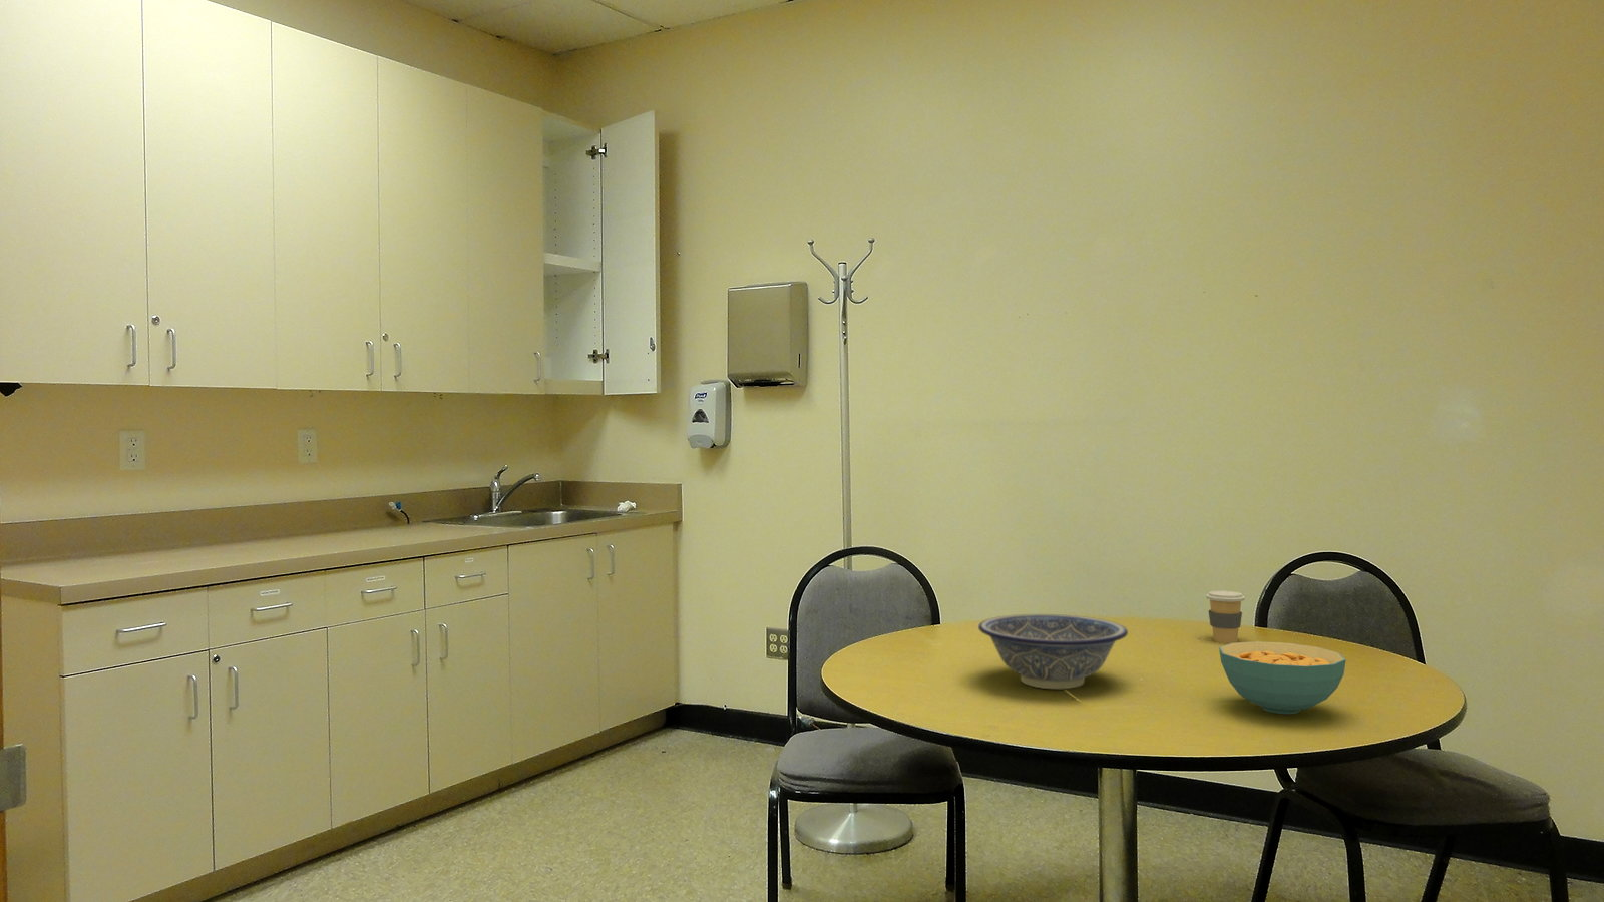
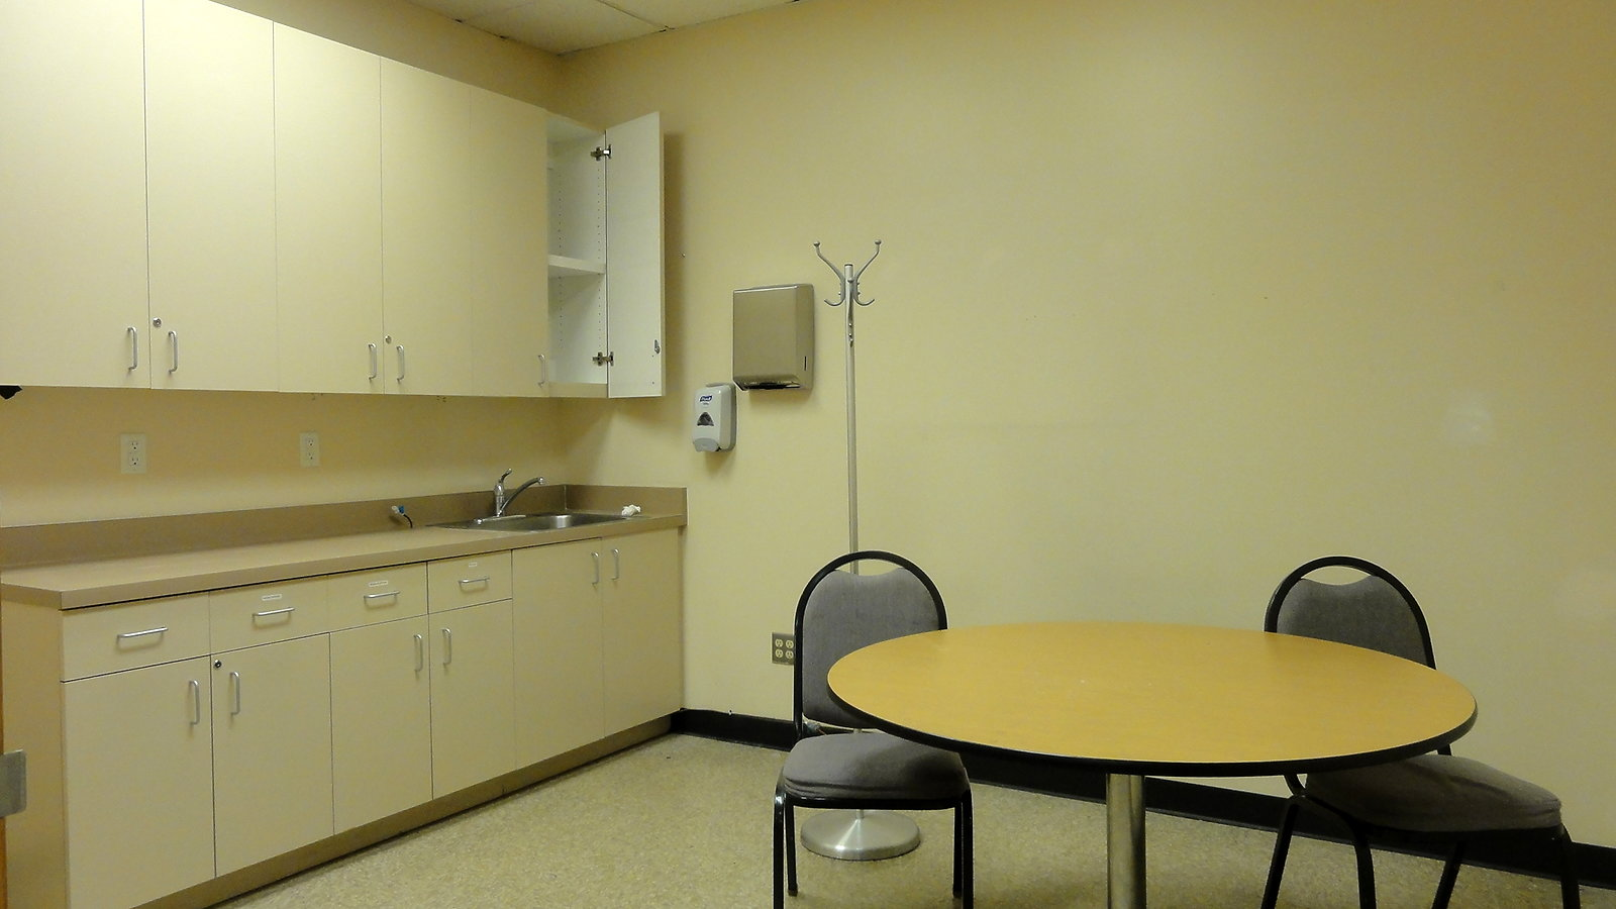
- cereal bowl (1280, 681)
- decorative bowl (1052, 653)
- coffee cup (1225, 617)
